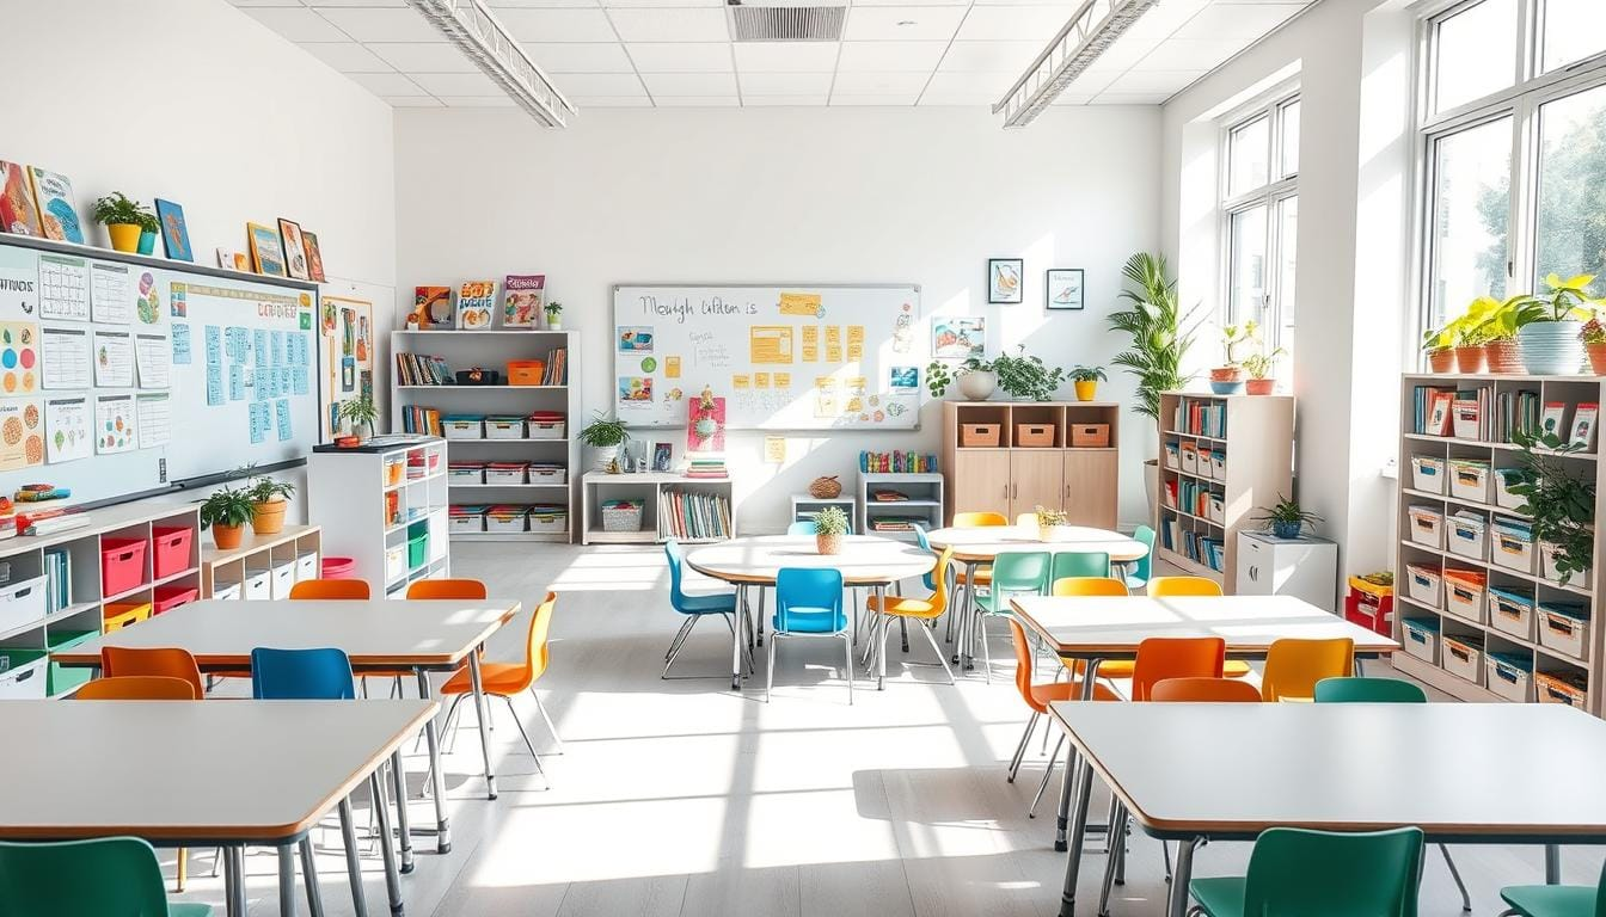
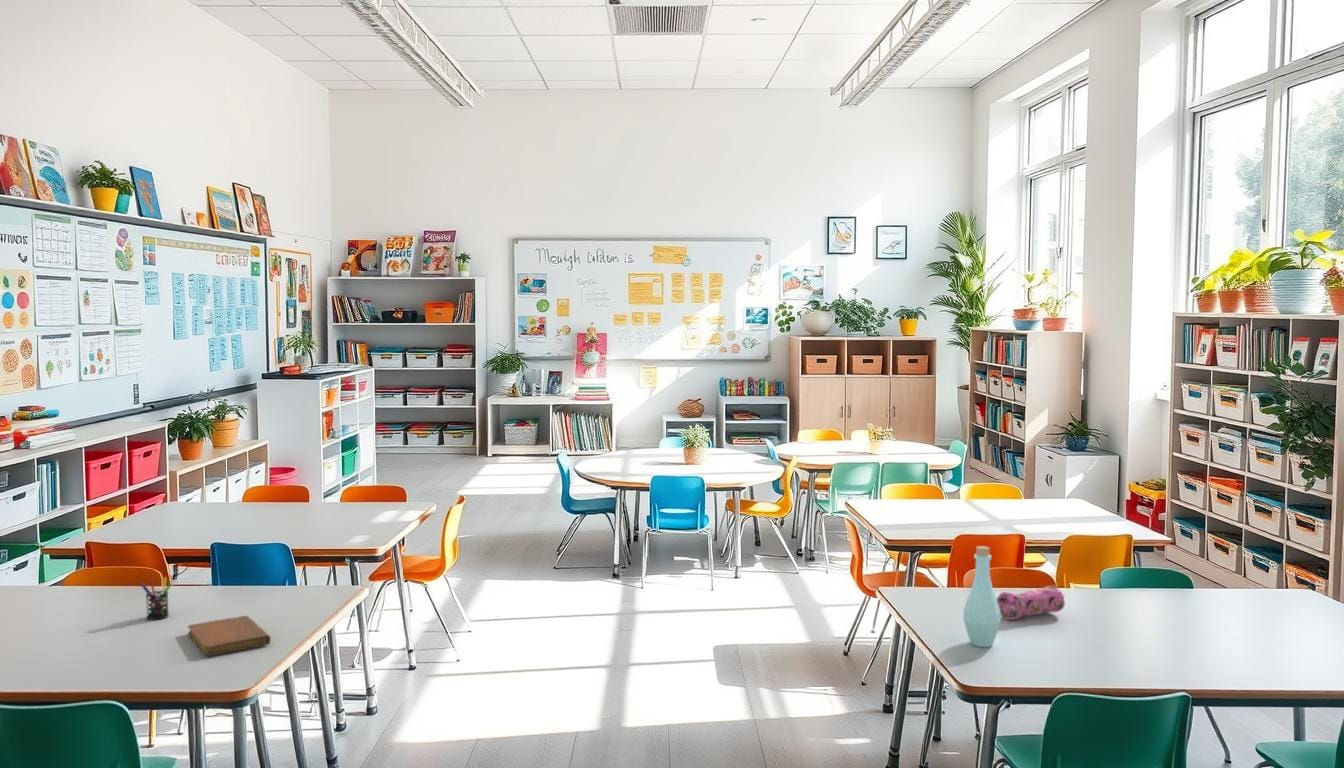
+ pencil case (1030, 602)
+ notebook (228, 634)
+ bottle (982, 595)
+ pen holder (158, 596)
